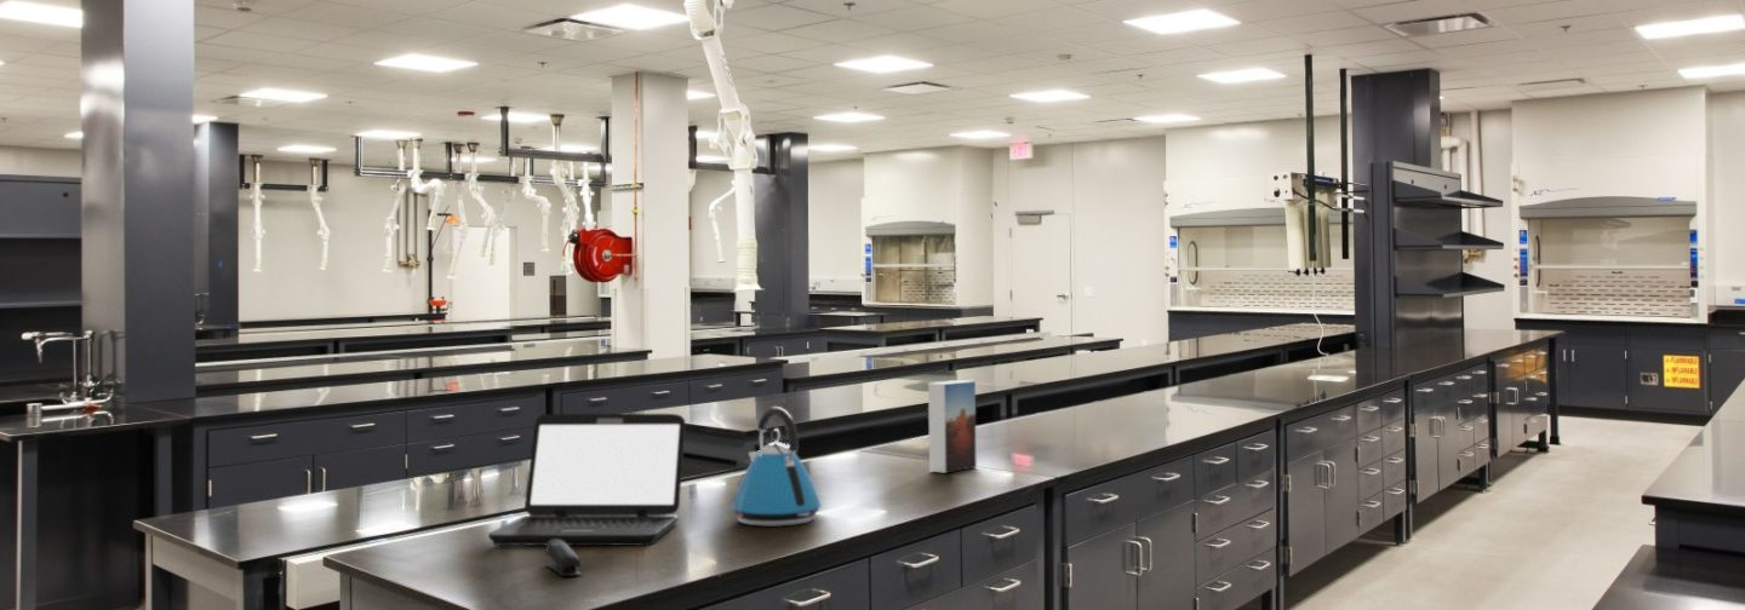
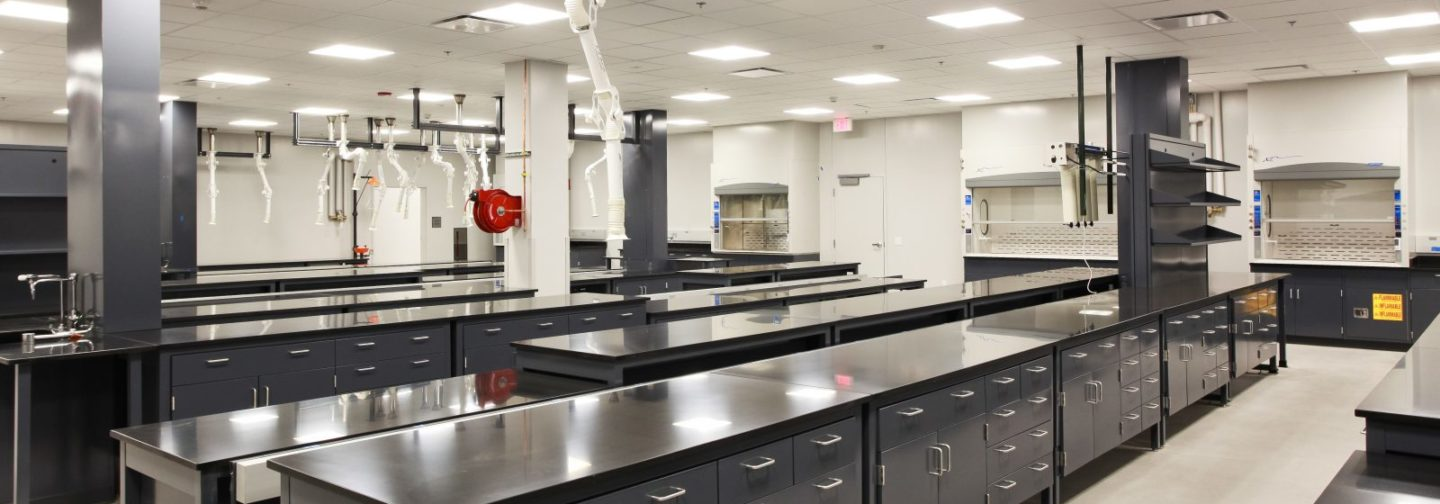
- book (952, 425)
- stapler (562, 557)
- kettle (777, 462)
- laptop (591, 476)
